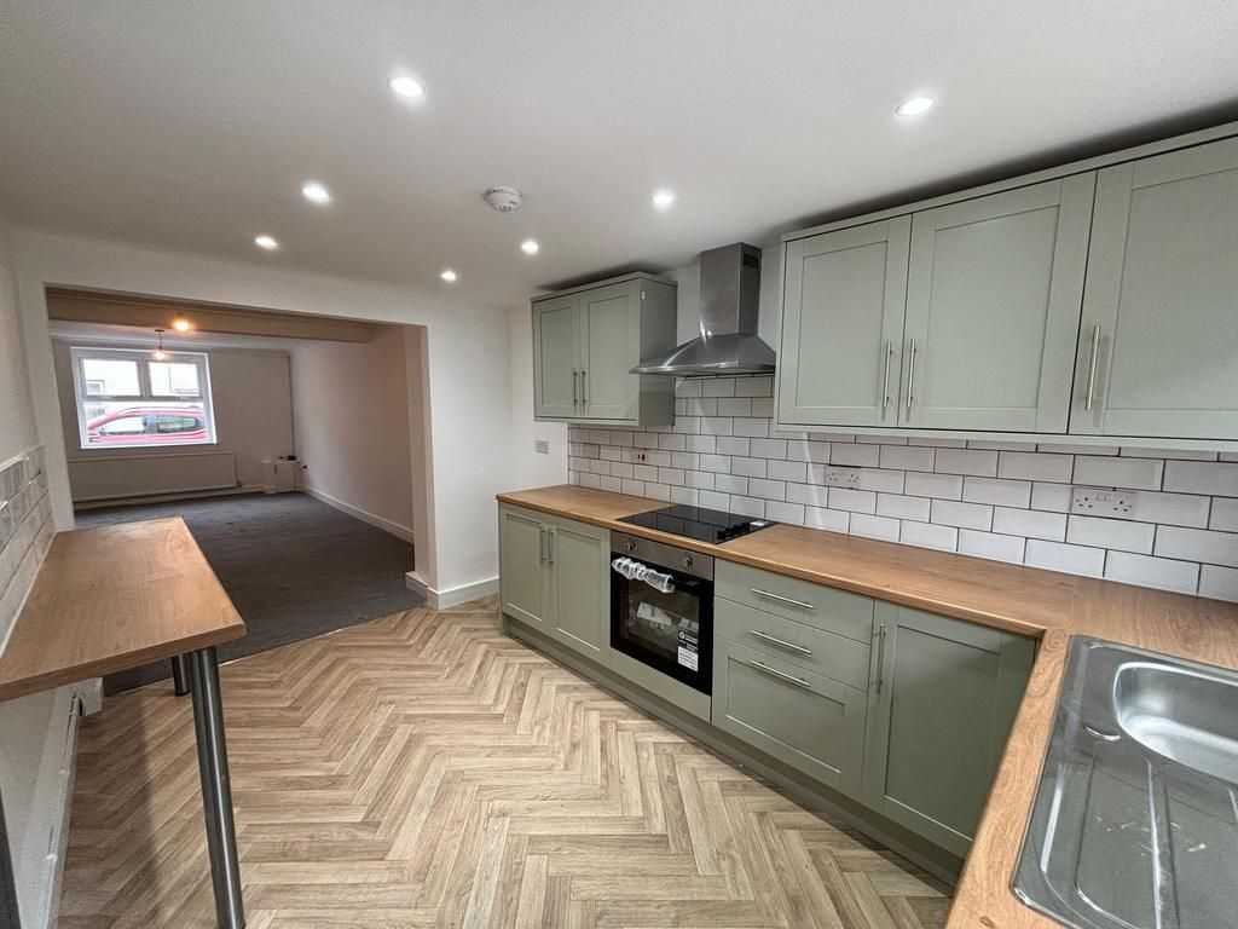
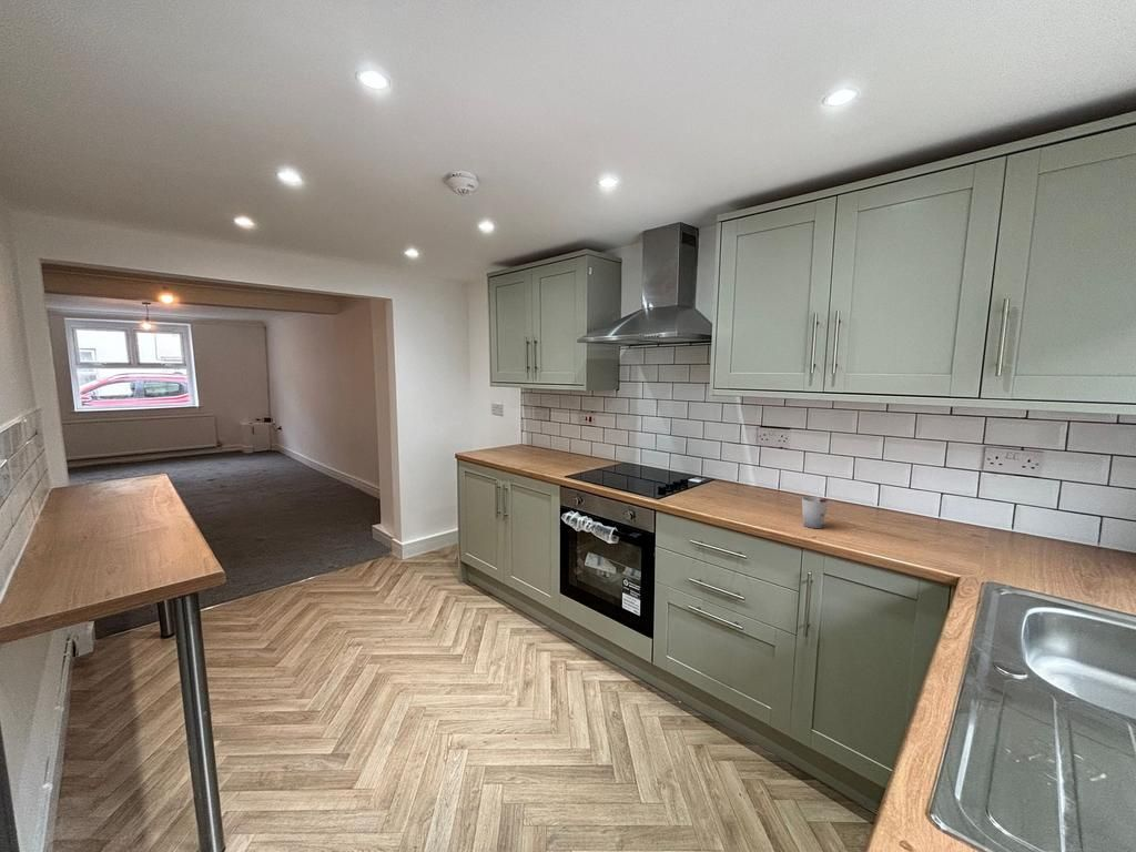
+ cup (815, 511)
